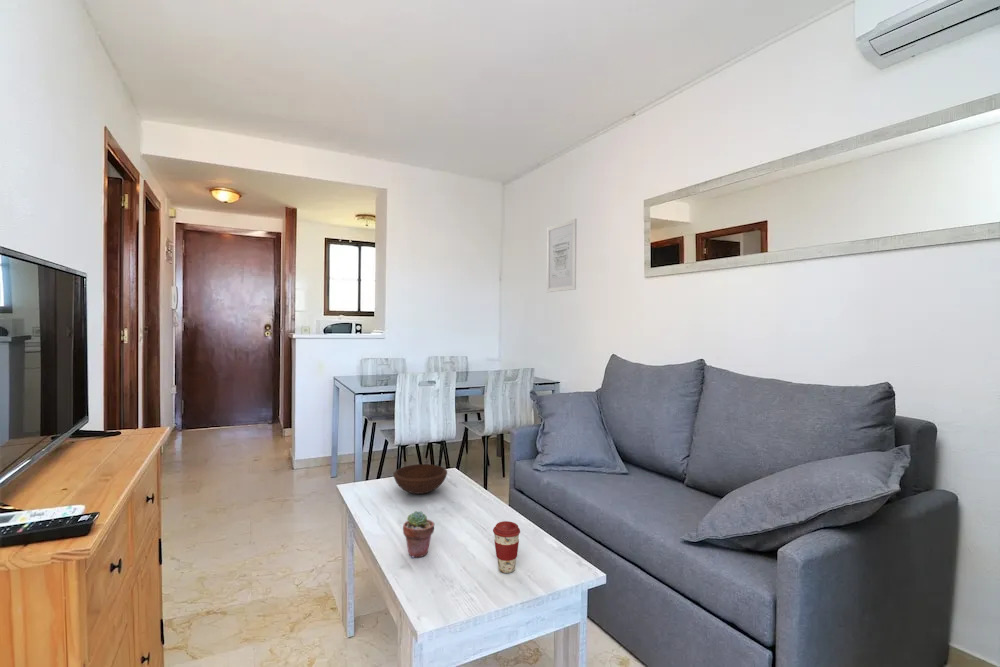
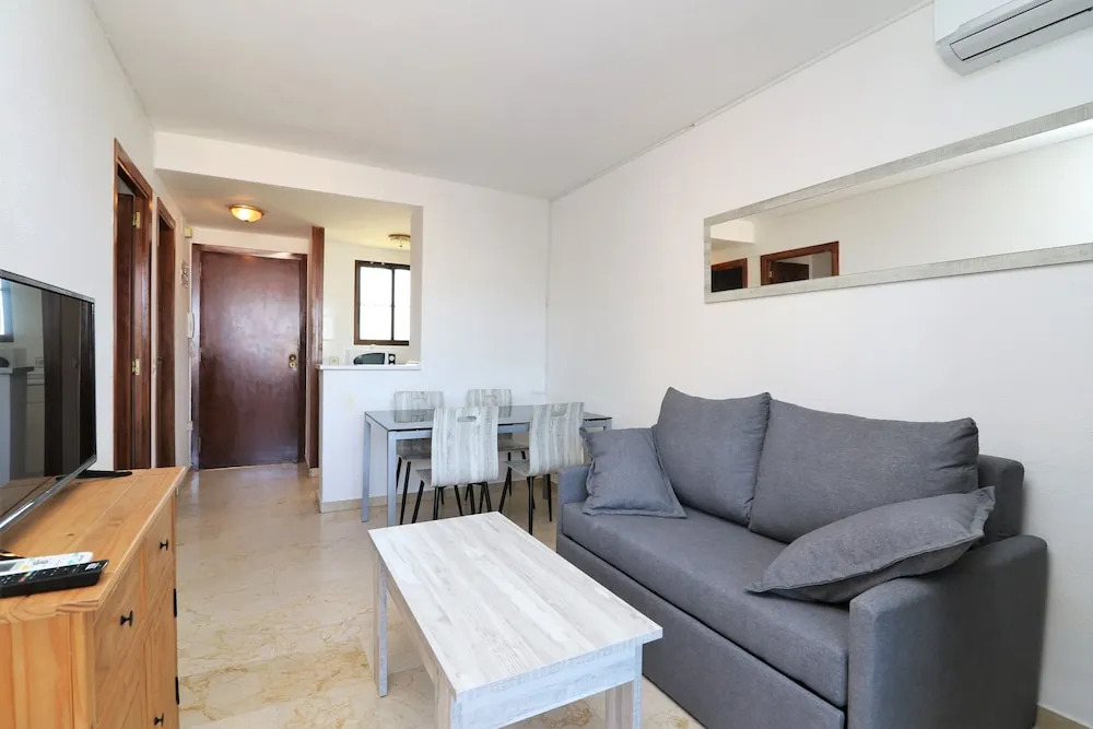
- bowl (420, 481)
- wall art (560, 257)
- potted succulent (418, 532)
- coffee cup (506, 547)
